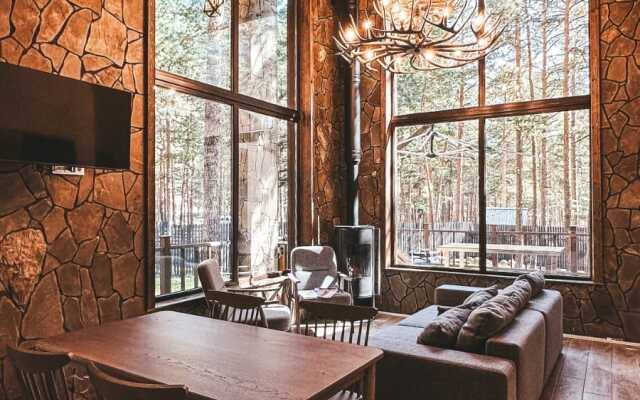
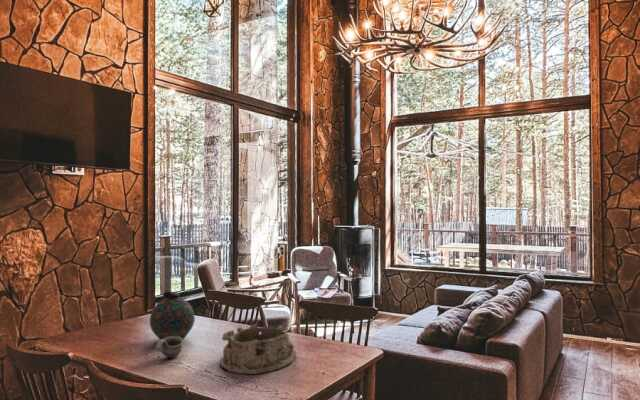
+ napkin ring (258, 345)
+ snuff bottle (172, 314)
+ cup (169, 347)
